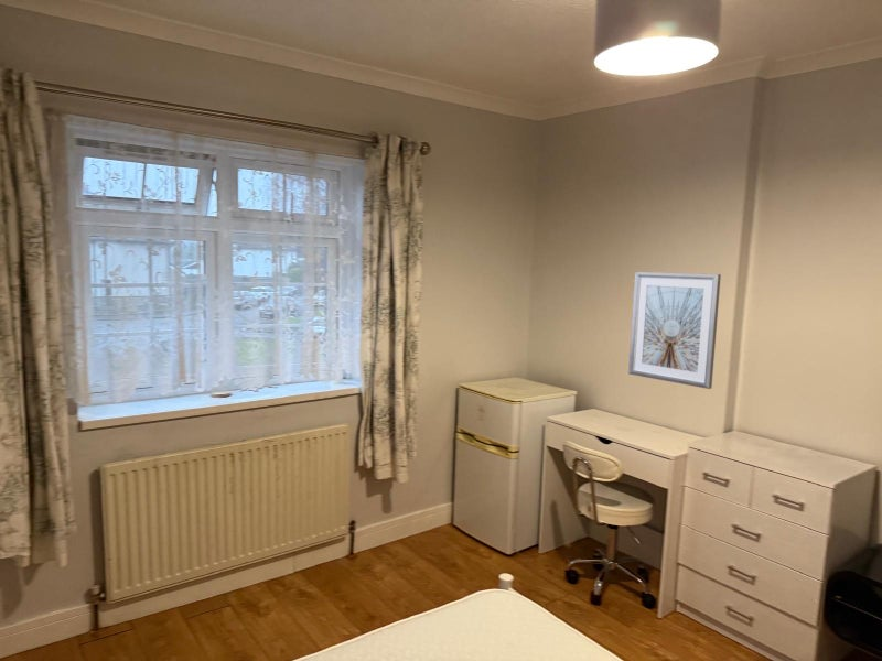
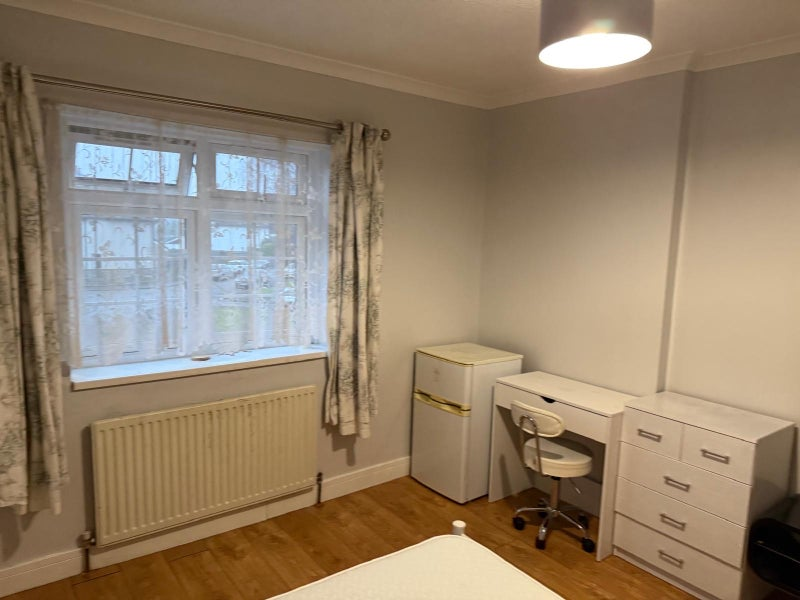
- picture frame (671, 327)
